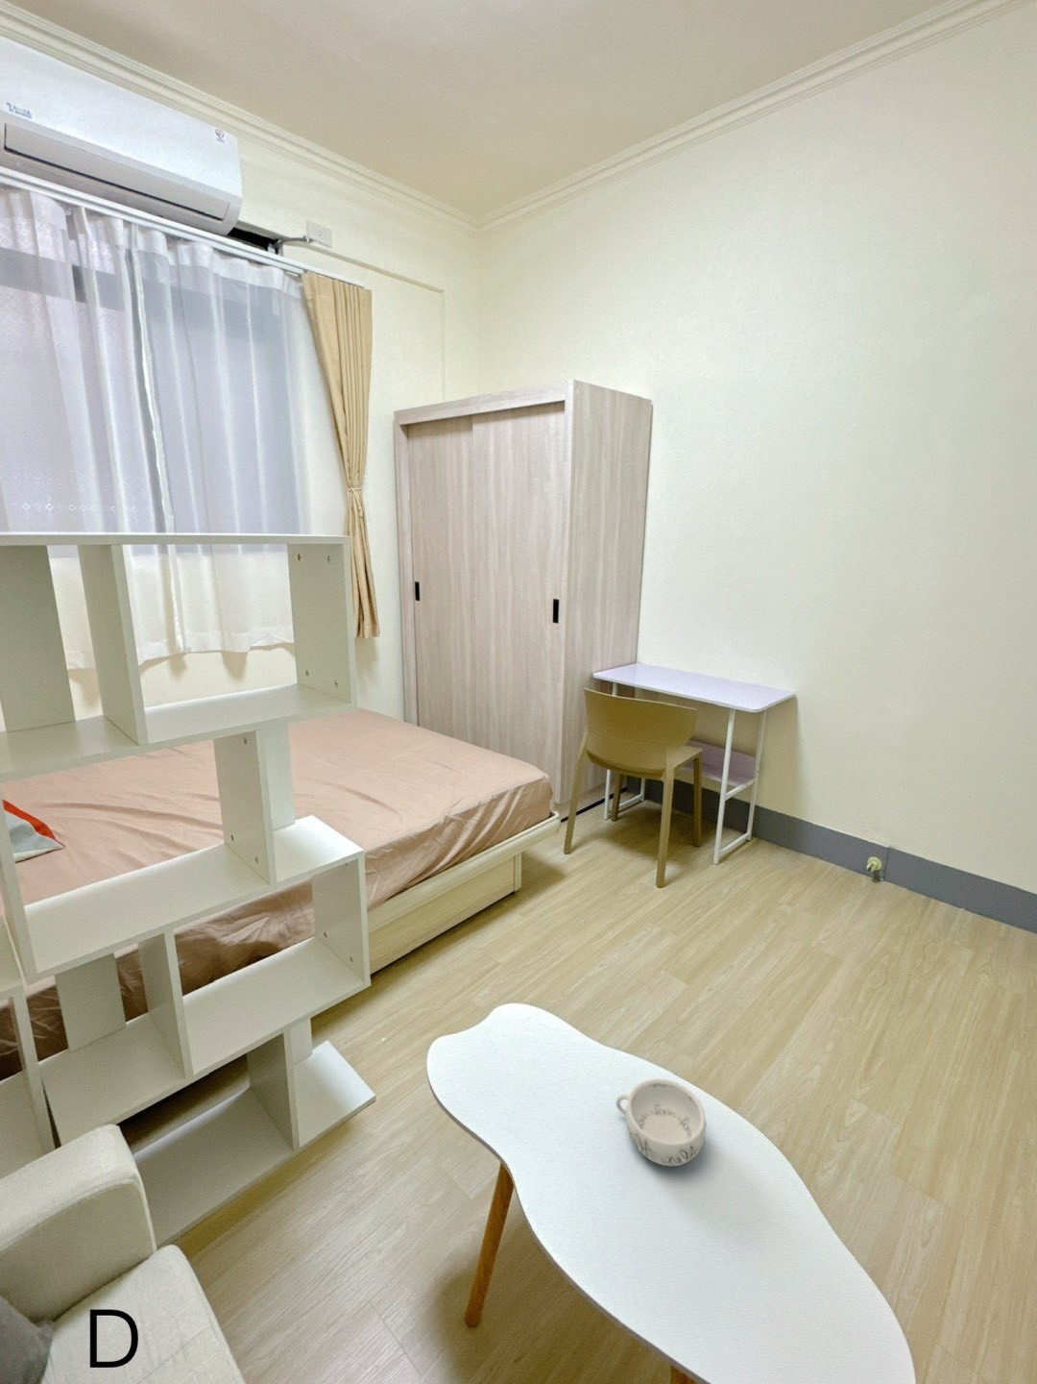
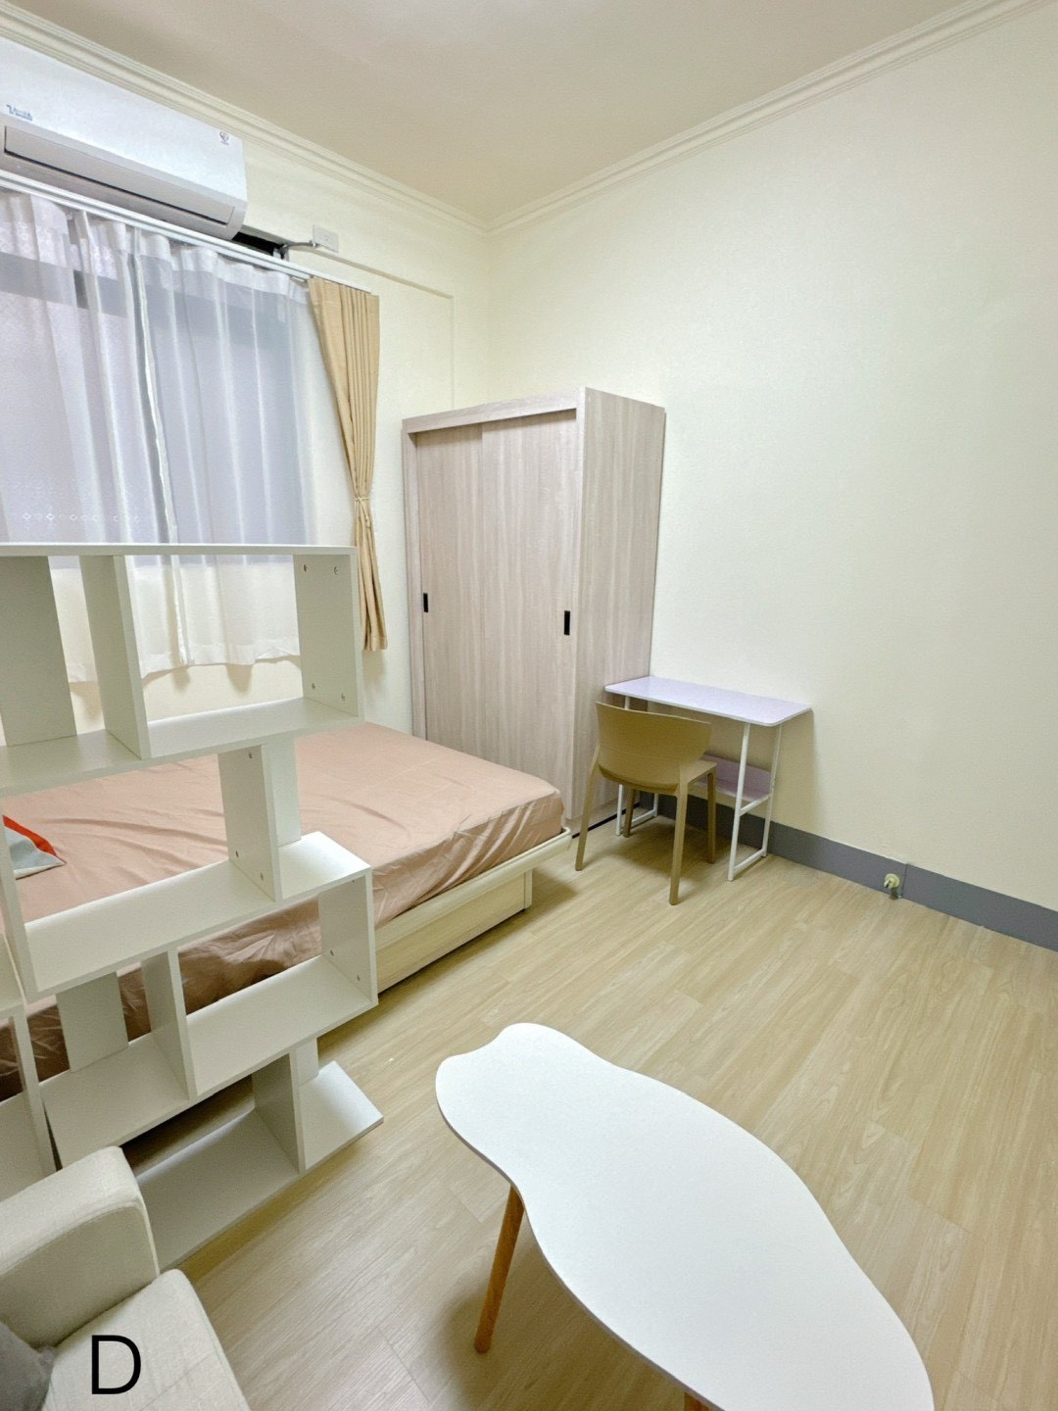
- decorative bowl (659, 1121)
